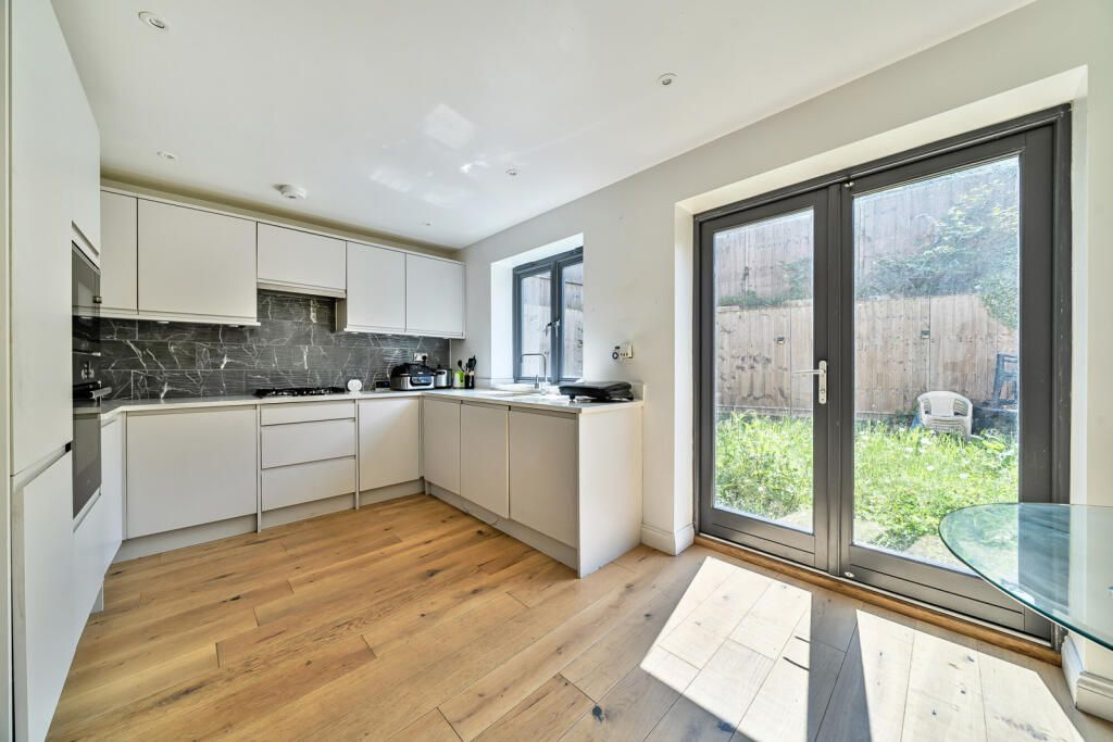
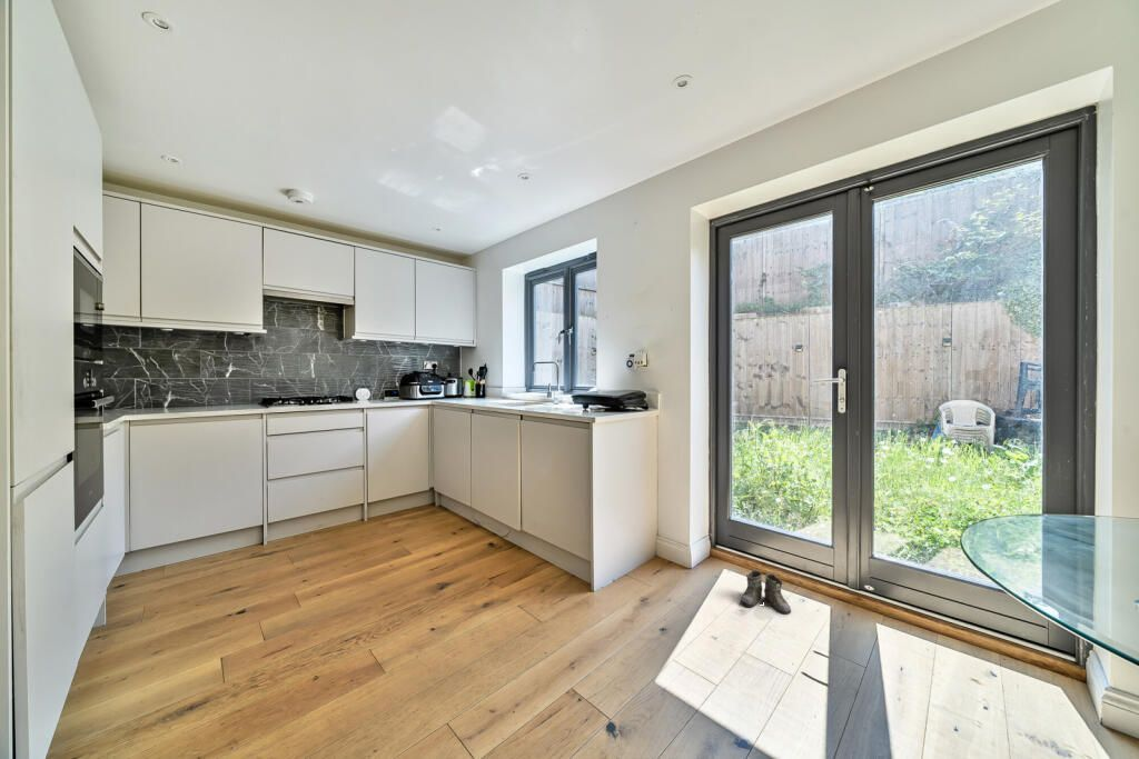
+ boots (761, 589)
